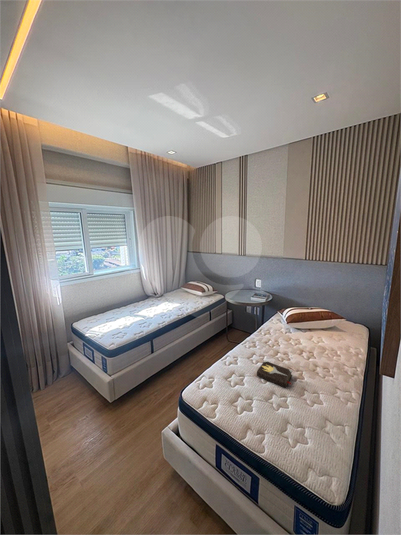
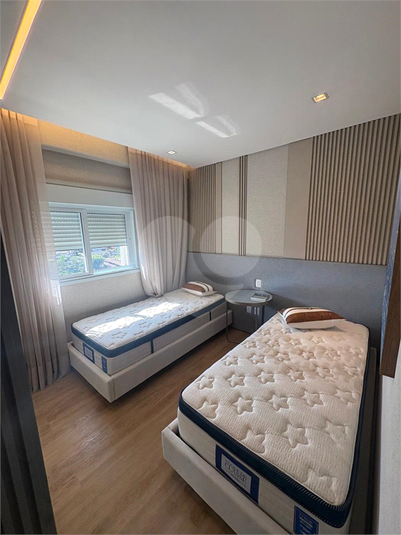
- hardback book (274, 372)
